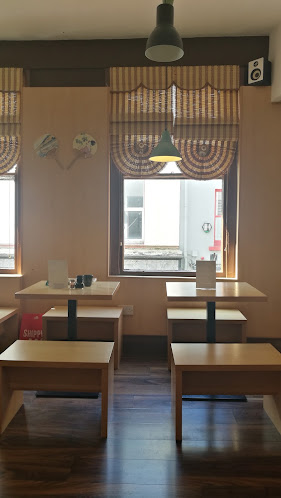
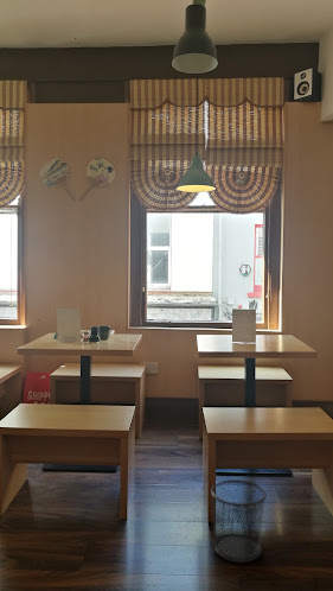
+ waste bin (238, 520)
